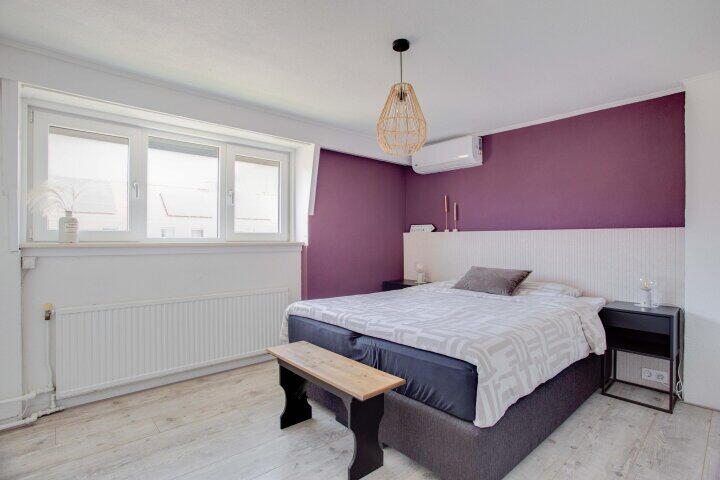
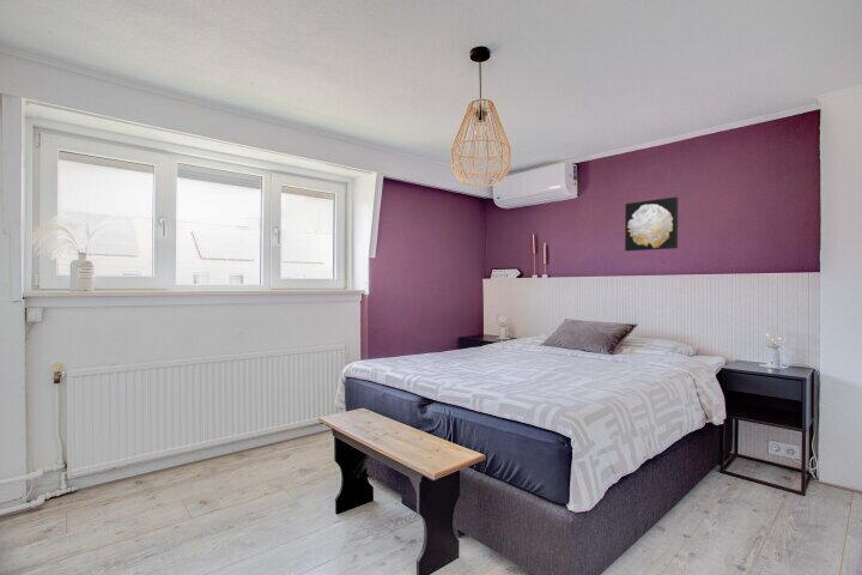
+ wall art (650, 225)
